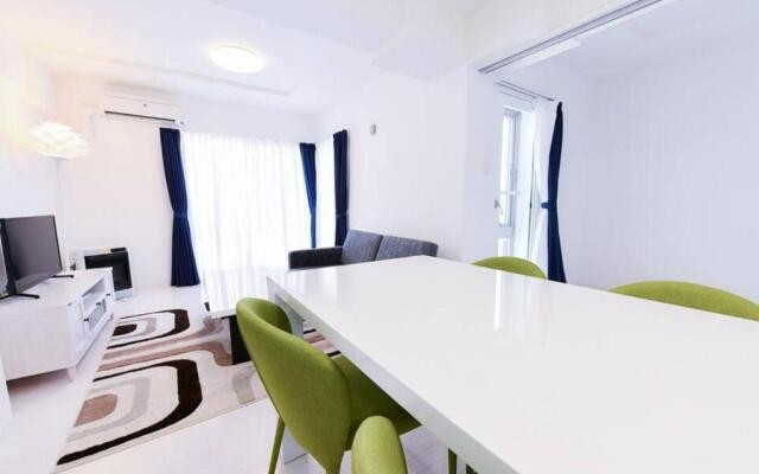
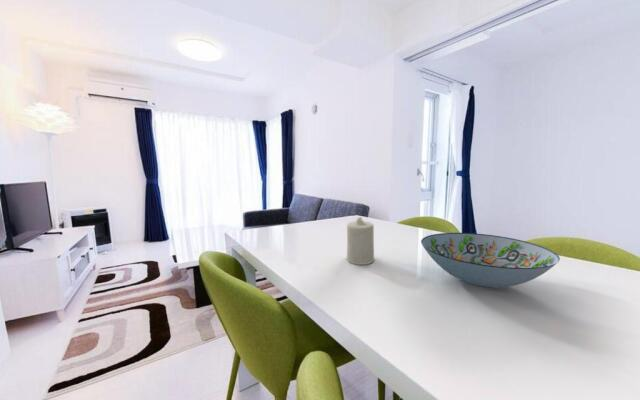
+ decorative bowl (481, 263)
+ candle (360, 238)
